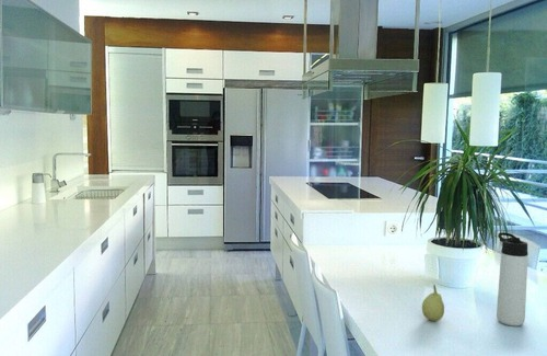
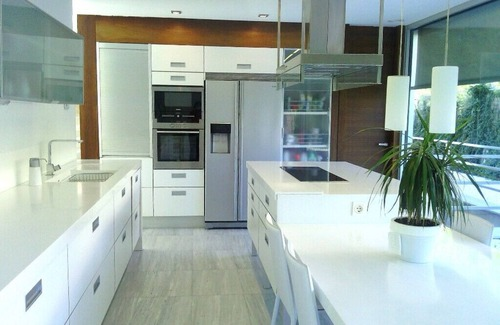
- thermos bottle (509, 278)
- fruit (433, 301)
